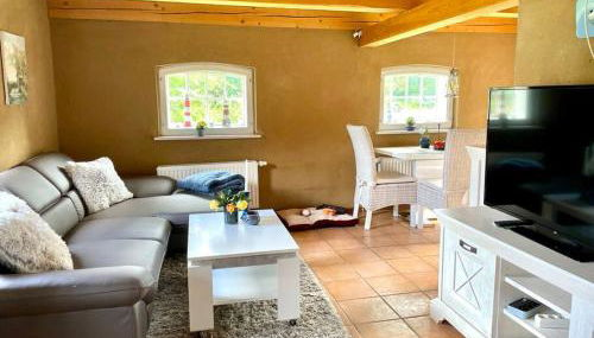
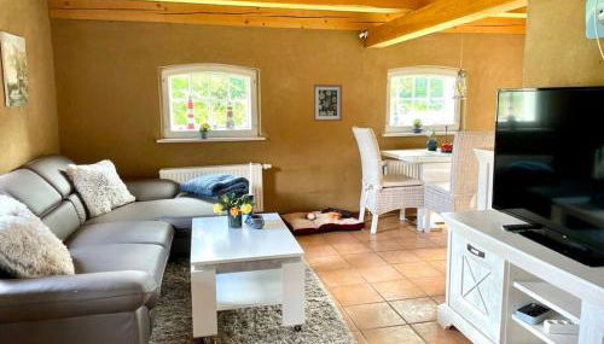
+ wall art (327, 103)
